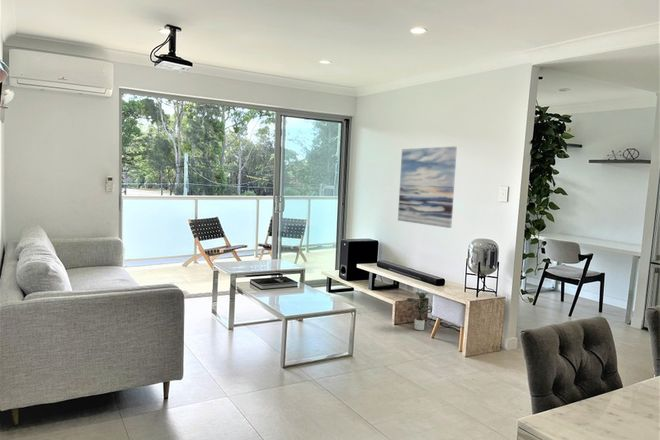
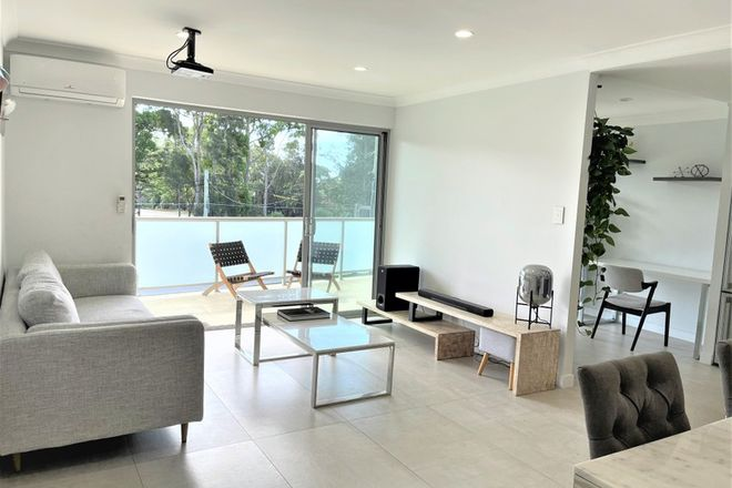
- potted plant (421, 309)
- wall art (425, 186)
